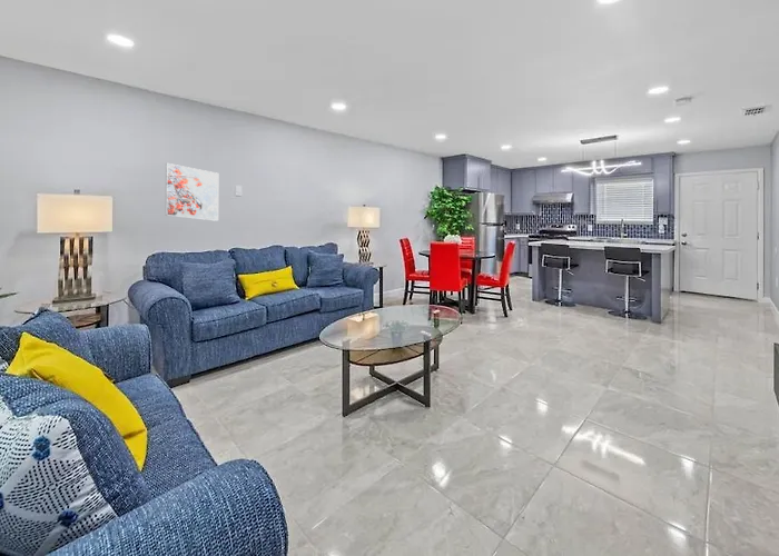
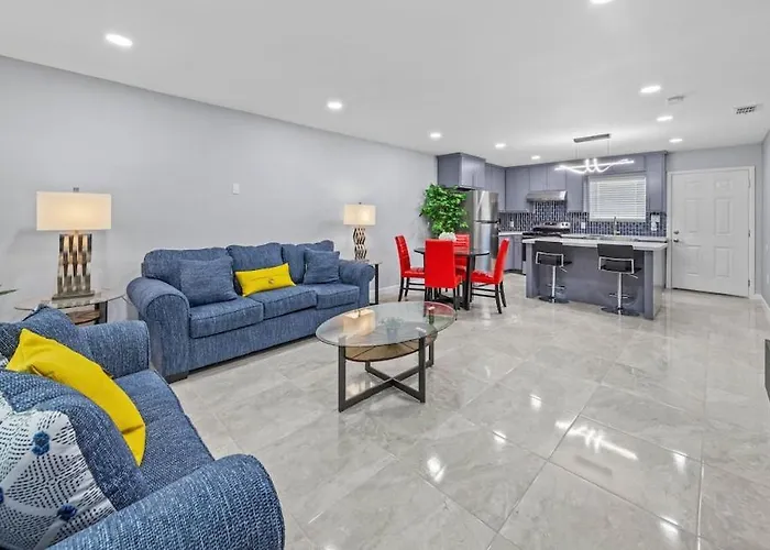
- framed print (193, 193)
